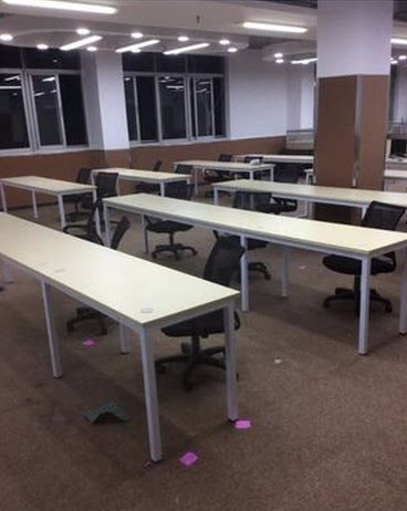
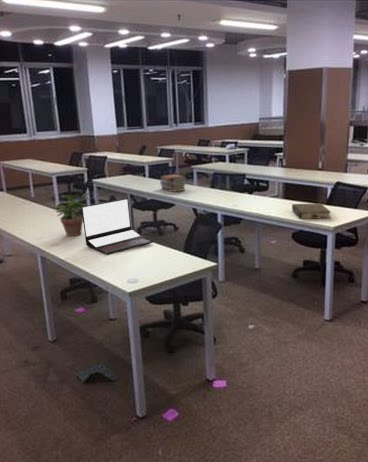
+ book stack (173, 182)
+ laptop (117, 225)
+ book (311, 211)
+ potted plant (73, 213)
